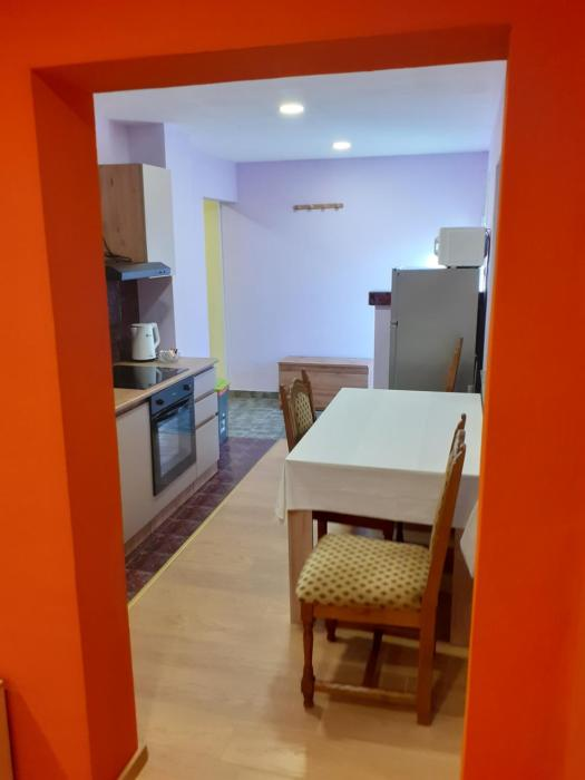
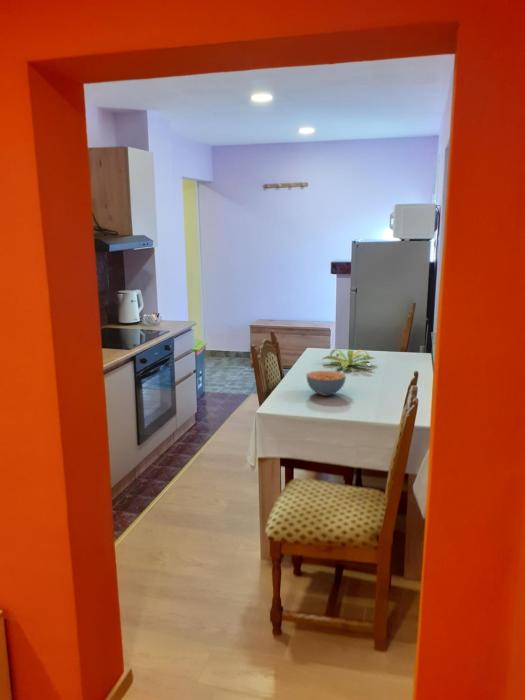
+ plant (349, 355)
+ cereal bowl (325, 384)
